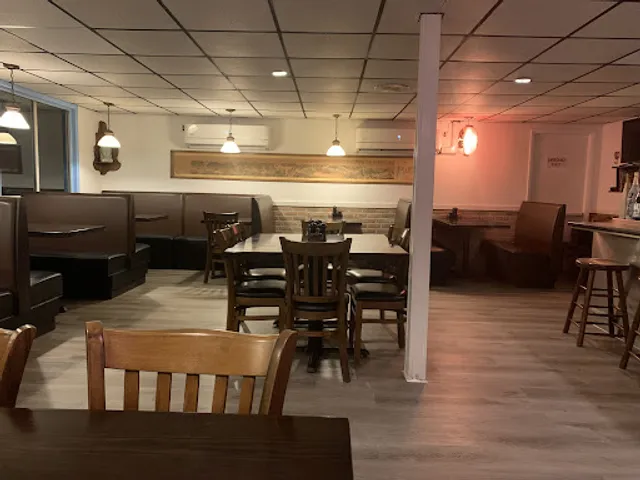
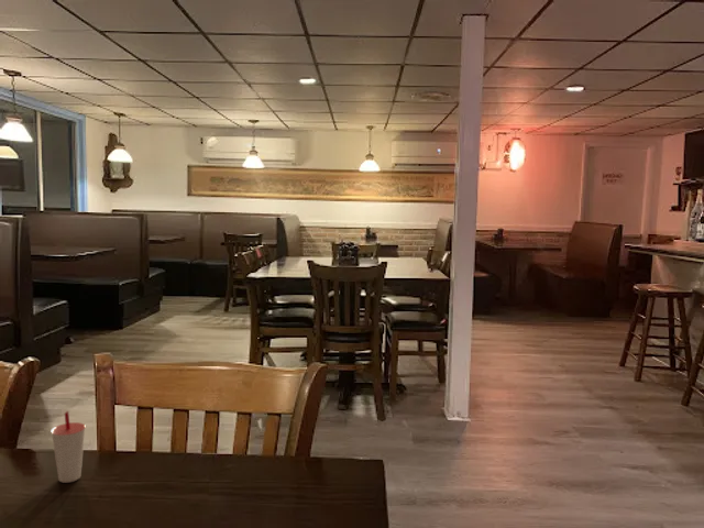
+ cup (68, 444)
